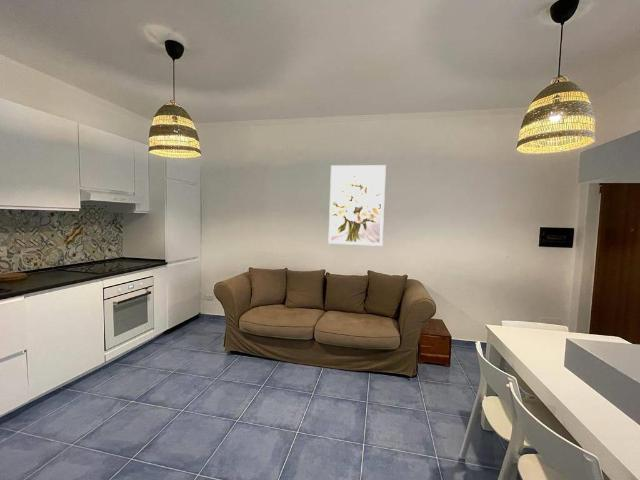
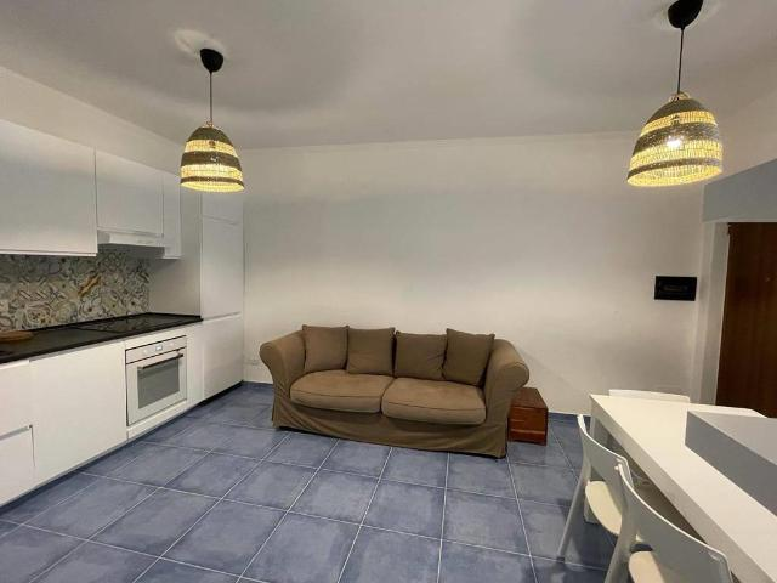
- wall art (356, 205)
